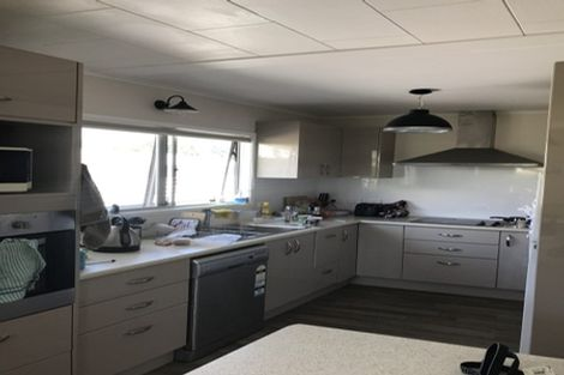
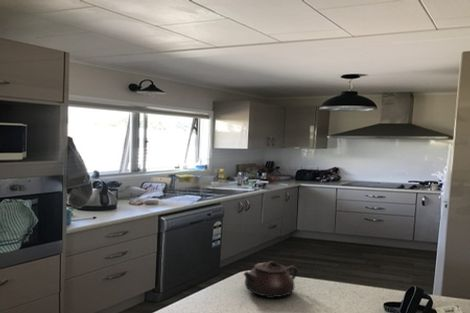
+ teapot (271, 276)
